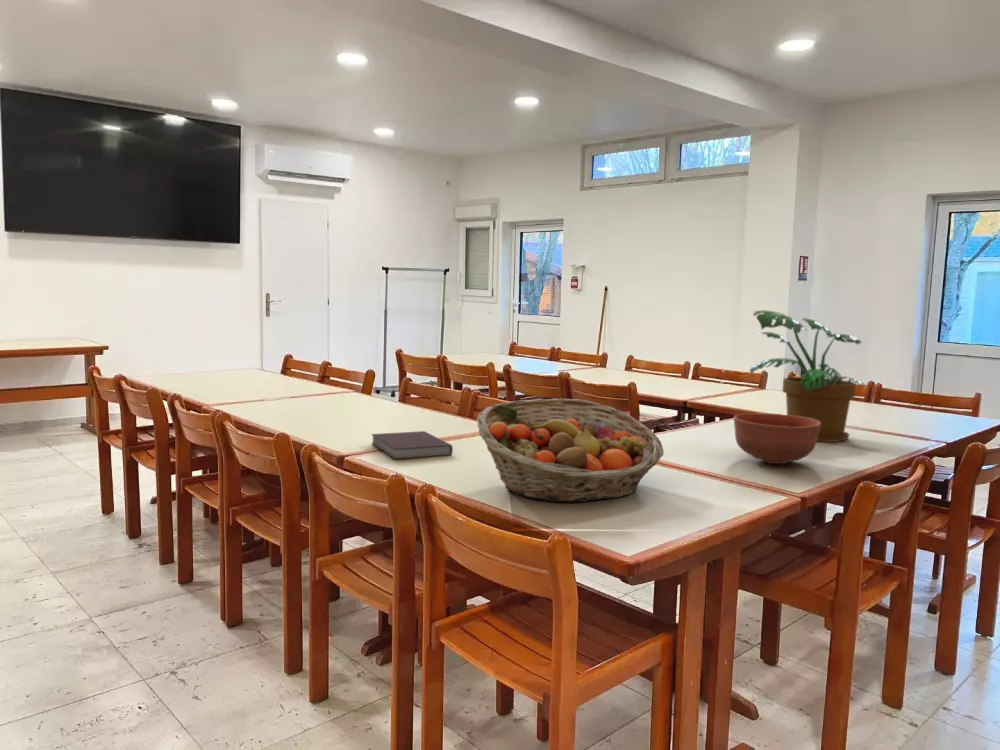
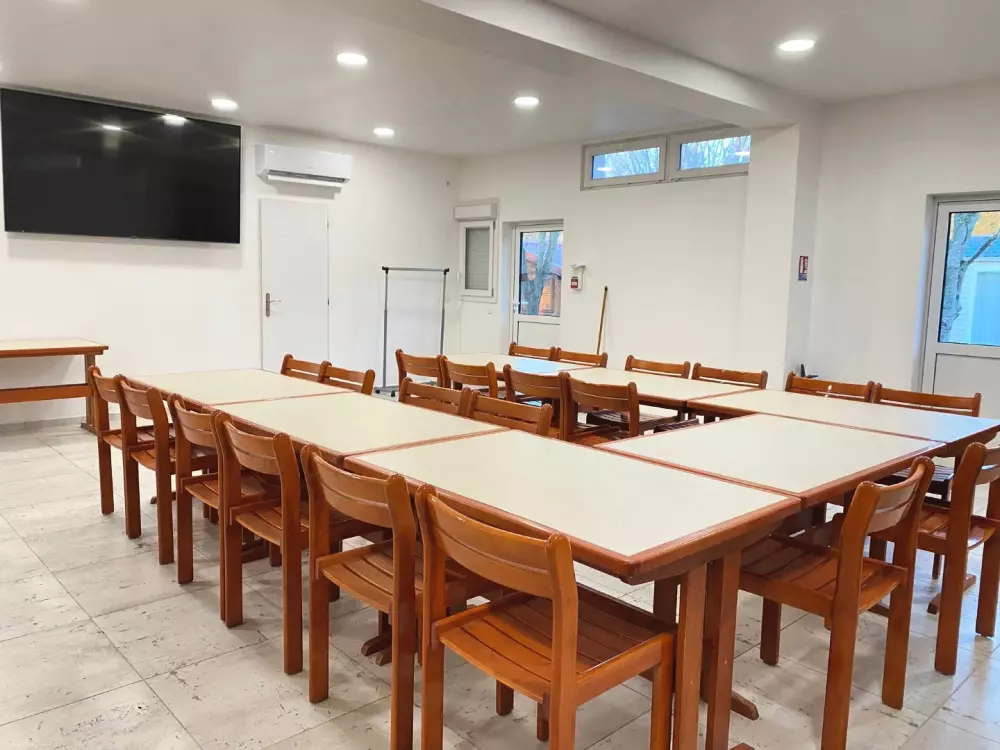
- notebook (410, 444)
- potted plant (796, 377)
- fruit basket (569, 447)
- bowl (775, 440)
